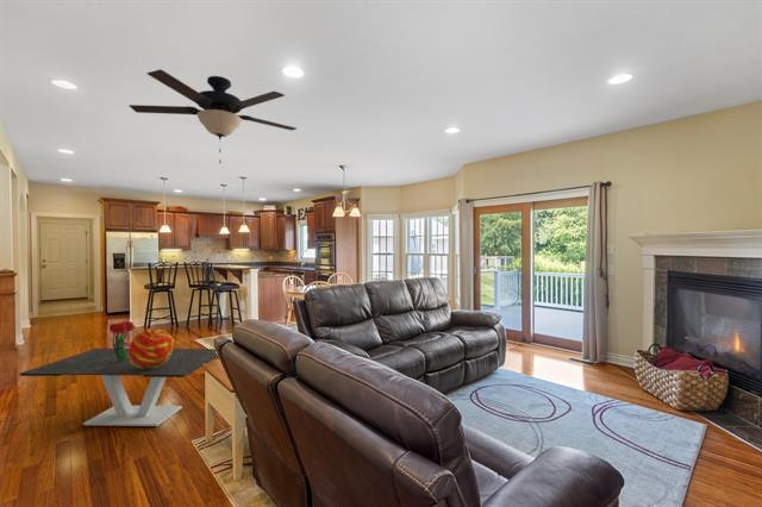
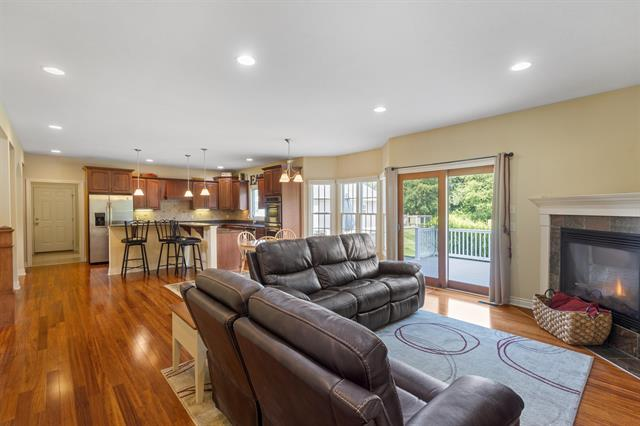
- coffee table (125, 392)
- ceiling fan (219, 123)
- decorative sphere (150, 348)
- bouquet (120, 342)
